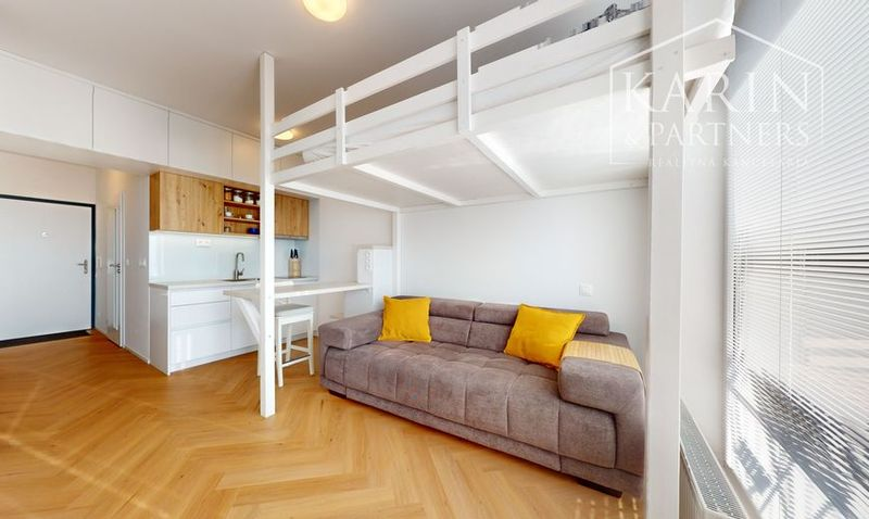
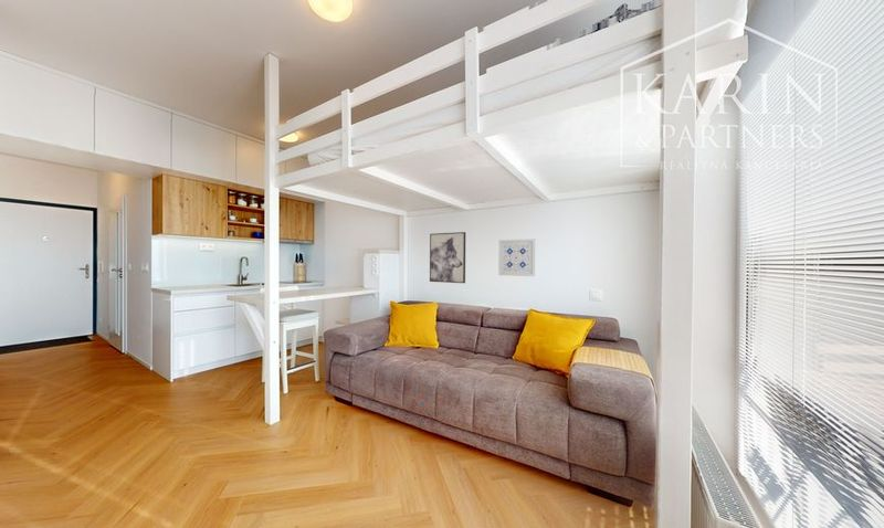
+ wall art (516, 257)
+ wall art (446, 257)
